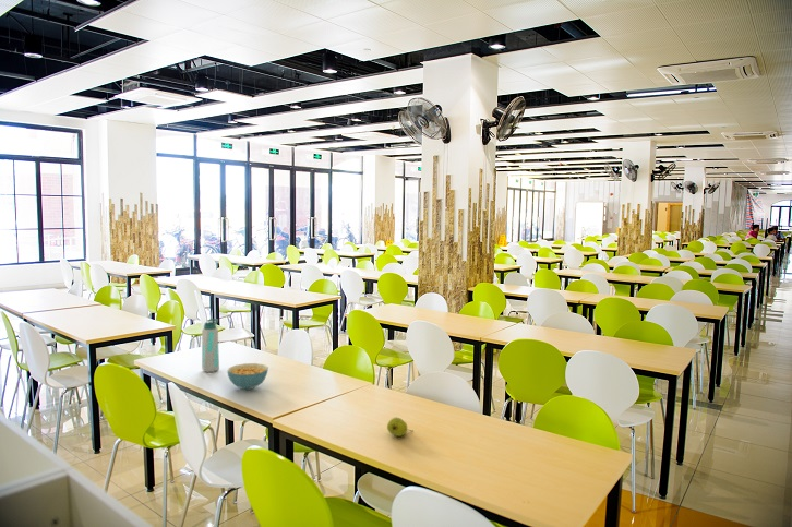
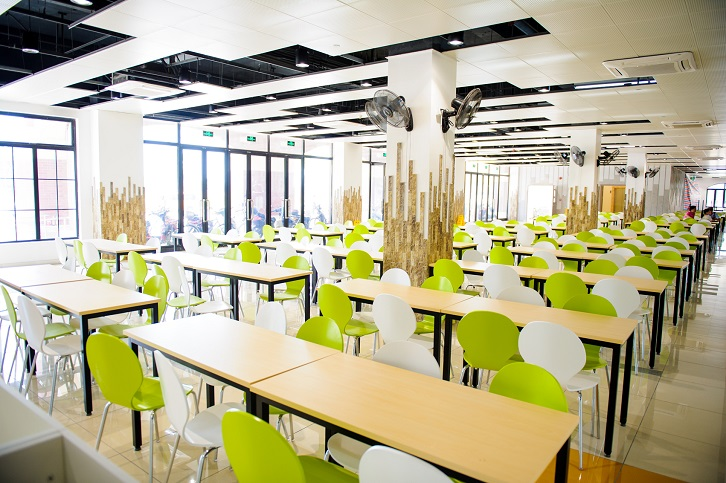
- cereal bowl (248, 378)
- fruit (399, 426)
- water bottle (211, 345)
